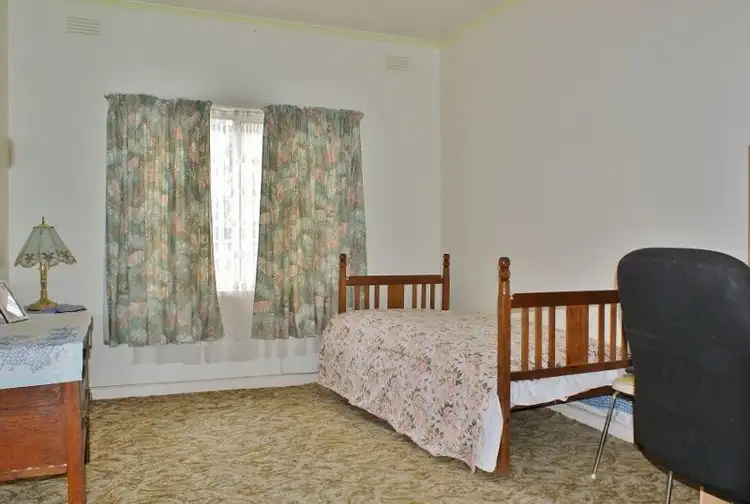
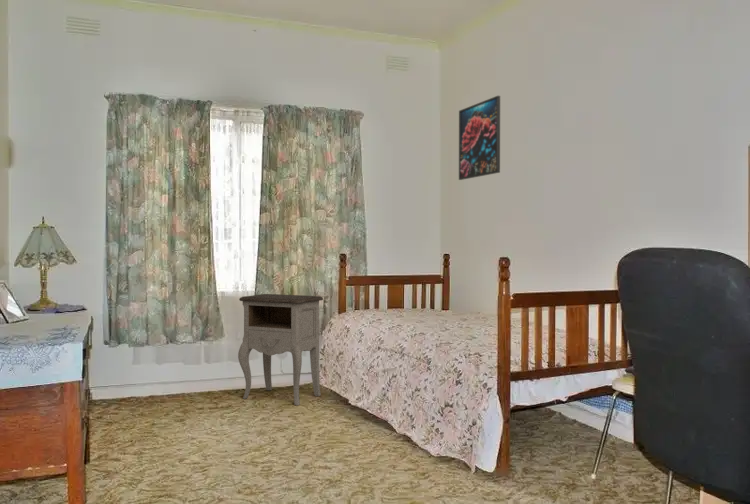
+ nightstand (280, 347)
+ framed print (478, 140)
